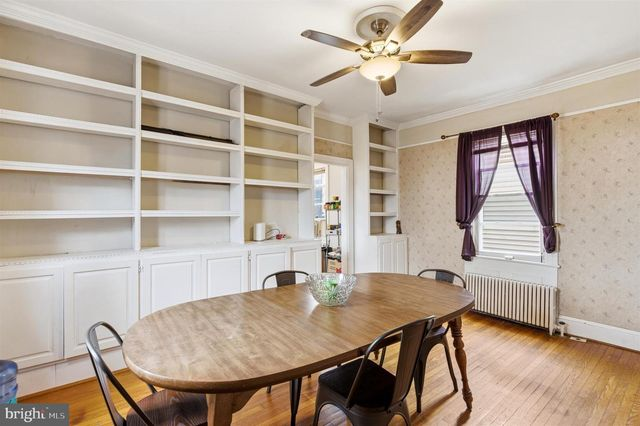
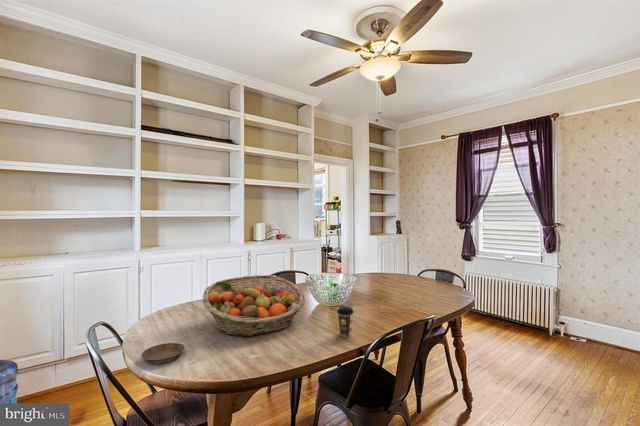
+ saucer (163, 354)
+ fruit basket (255, 302)
+ coffee cup (345, 321)
